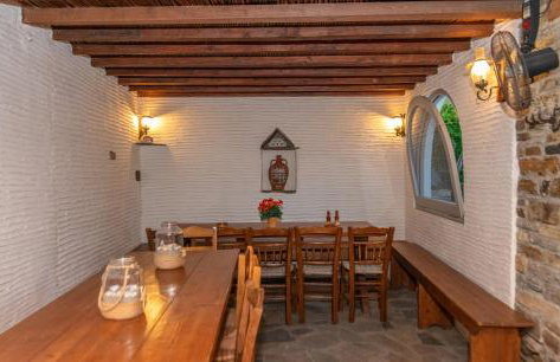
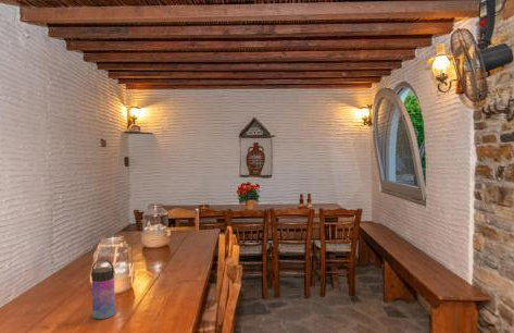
+ water bottle (103, 286)
